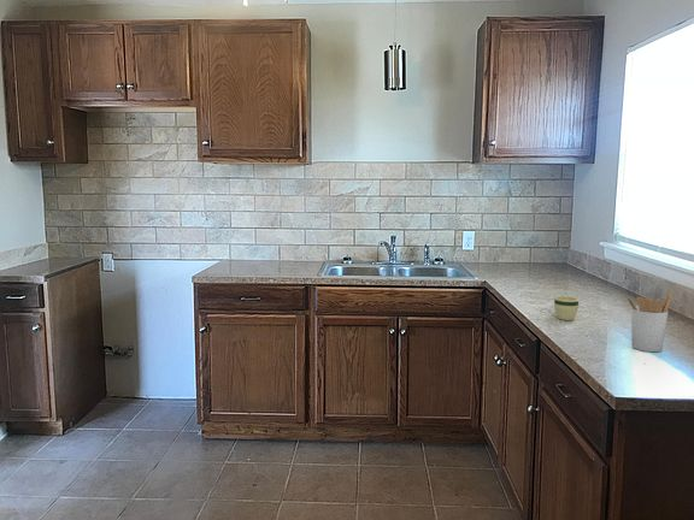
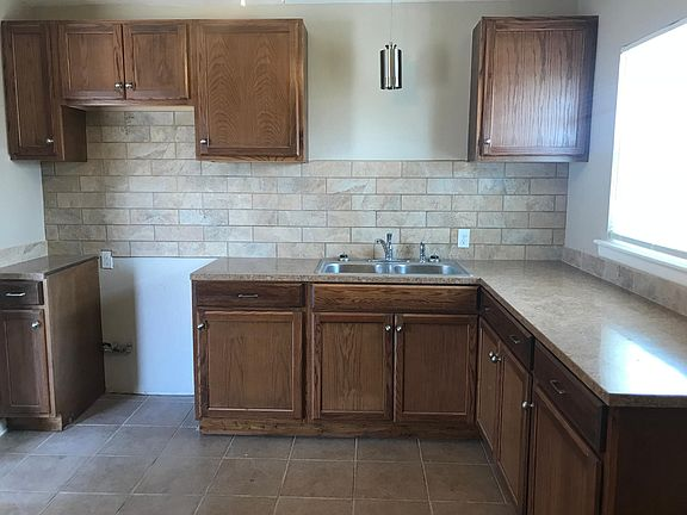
- mug (564, 307)
- utensil holder (648, 320)
